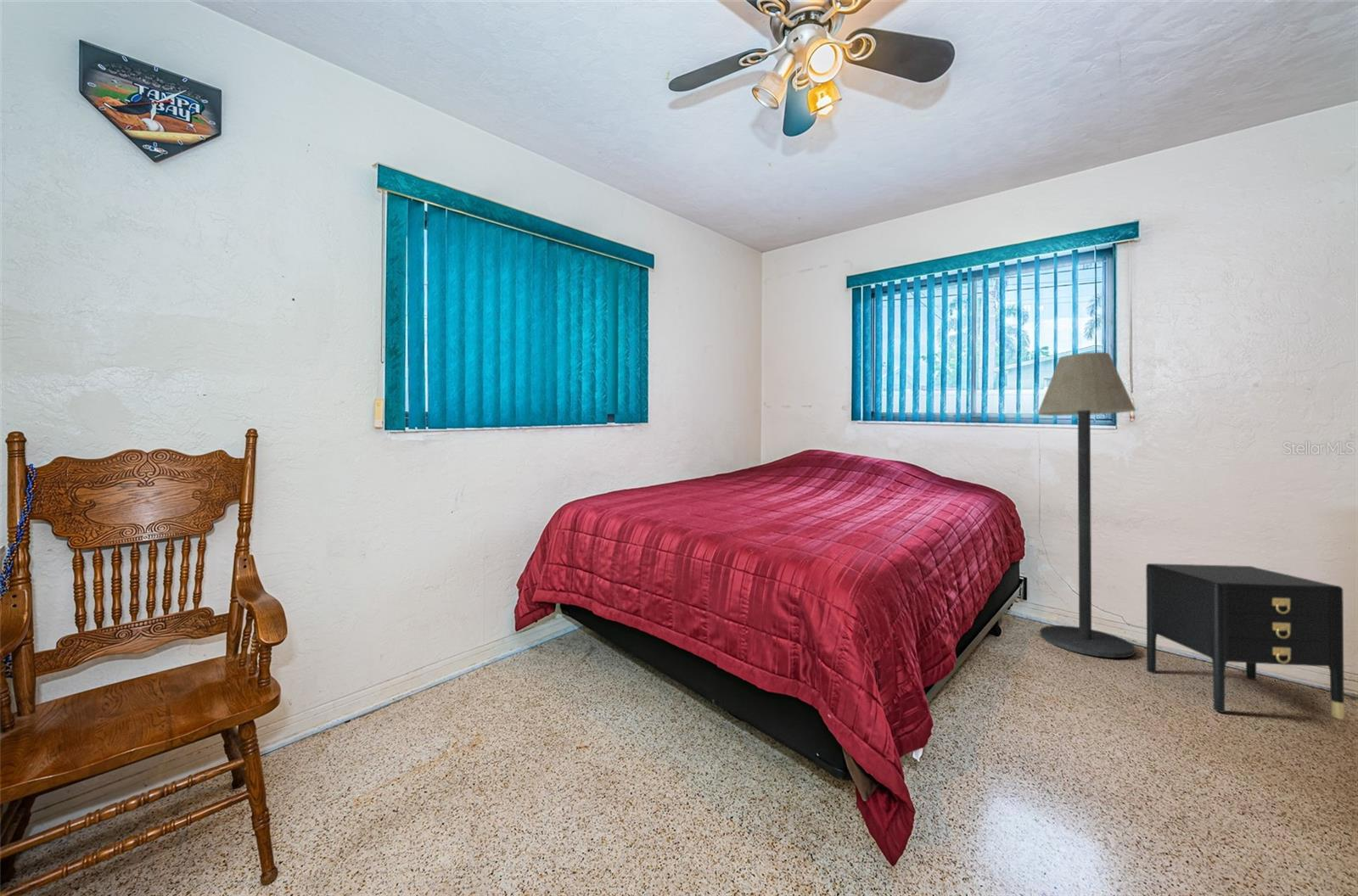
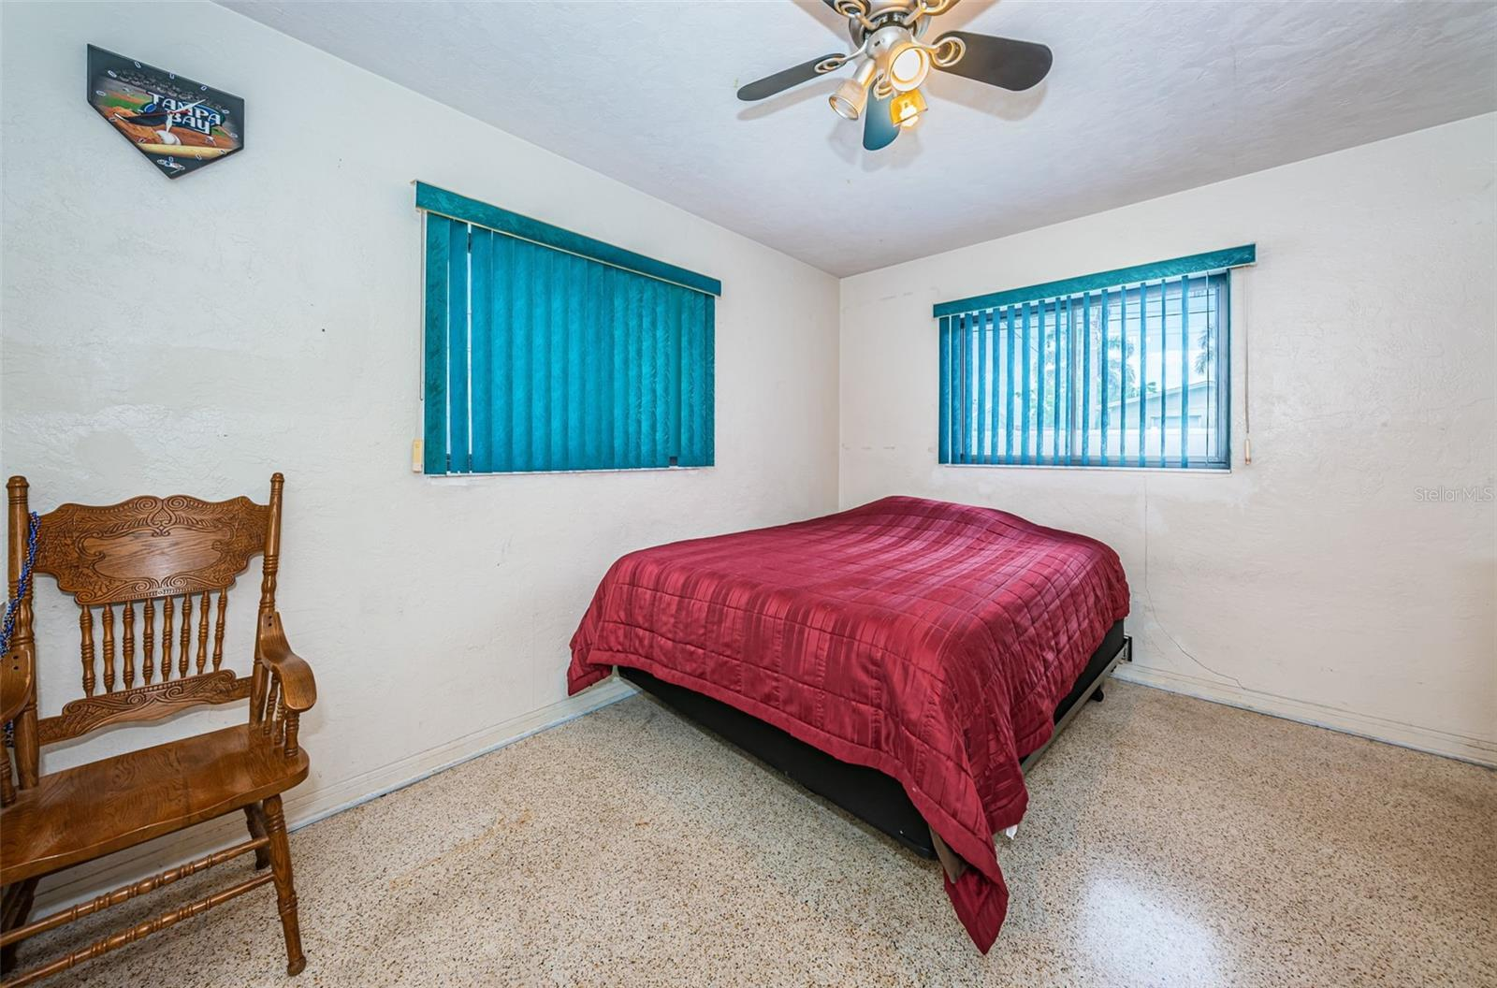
- floor lamp (1084, 499)
- nightstand (1235, 633)
